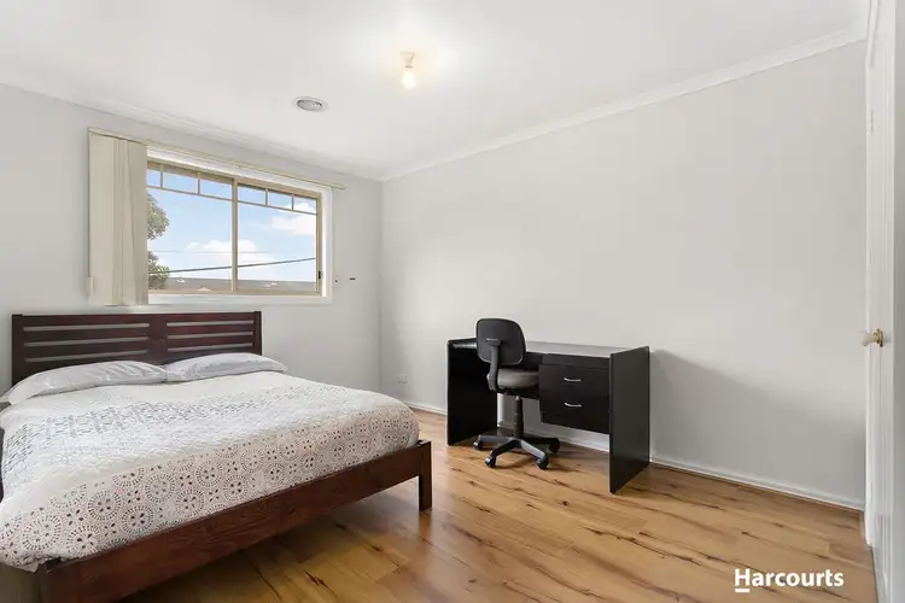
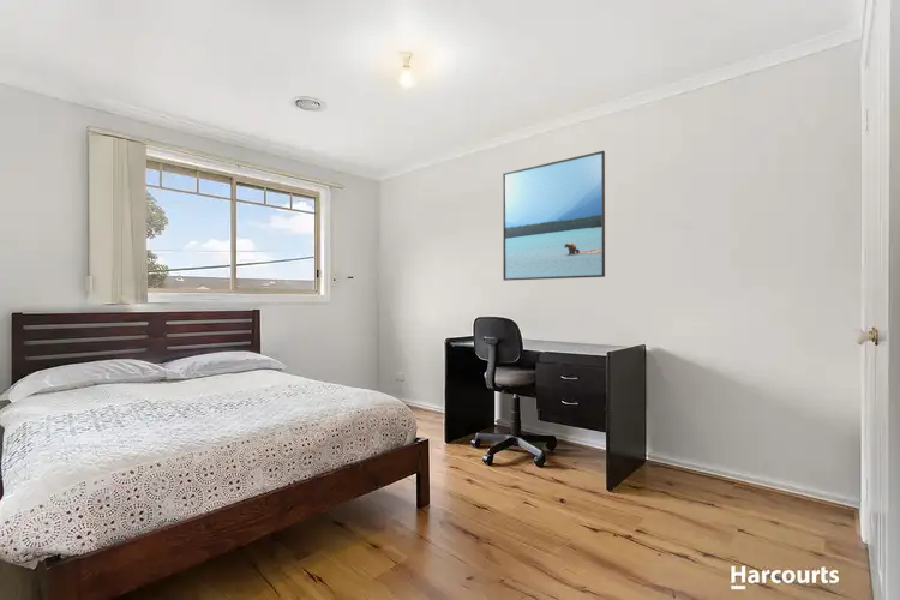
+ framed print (550, 221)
